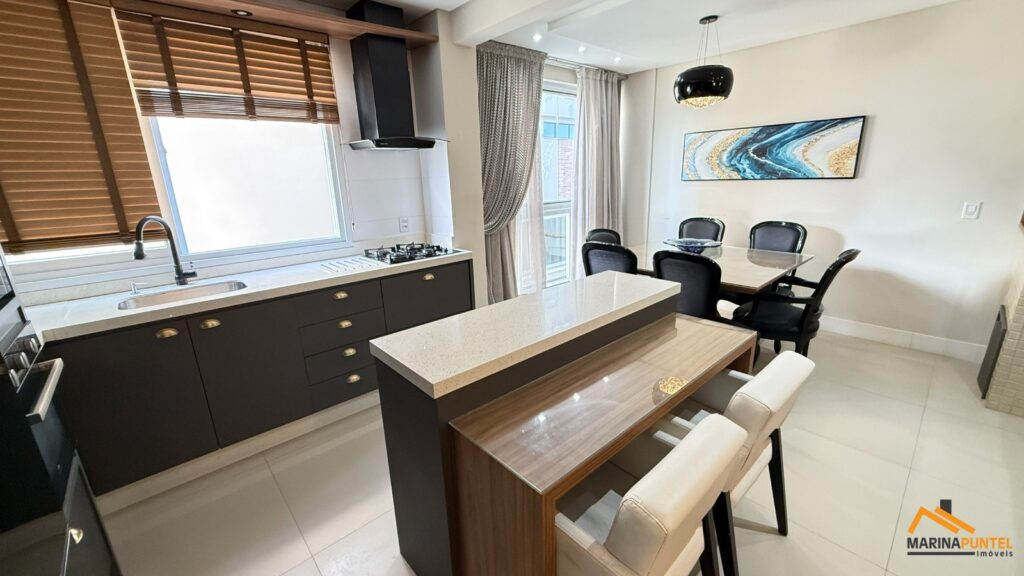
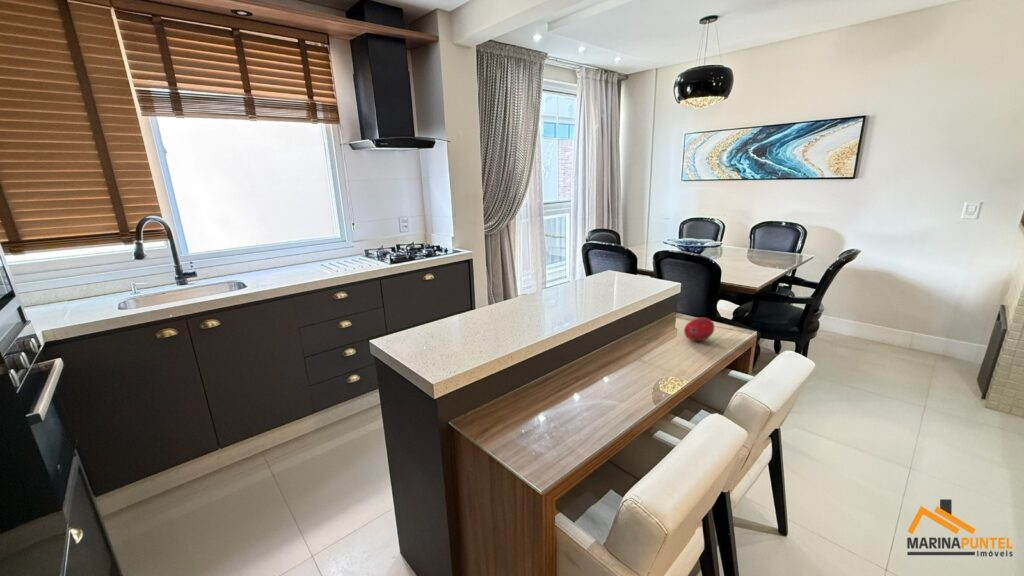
+ fruit (699, 328)
